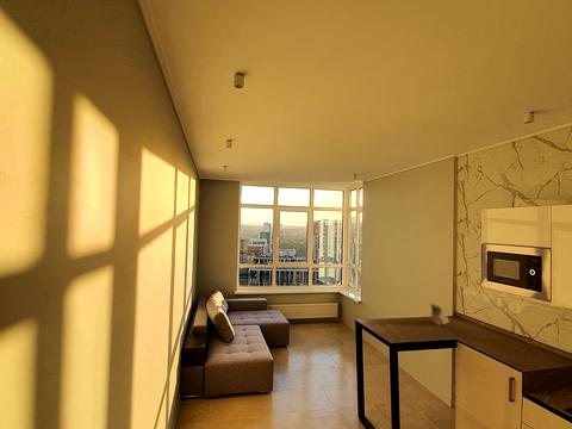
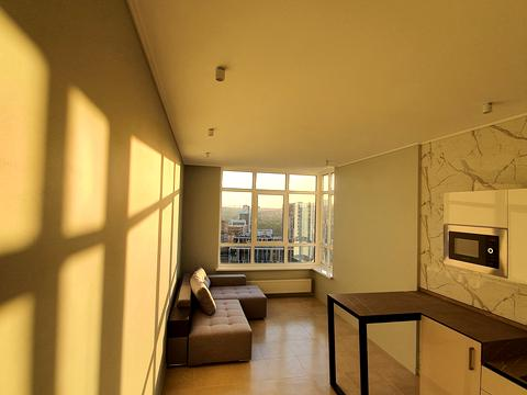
- knife block (439, 312)
